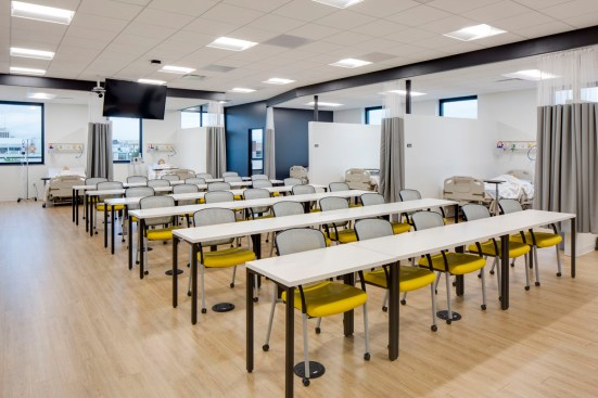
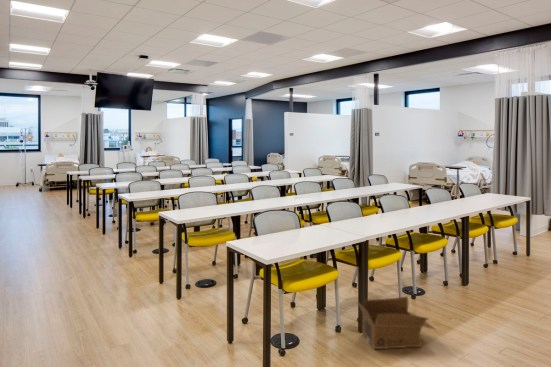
+ cardboard box (397, 323)
